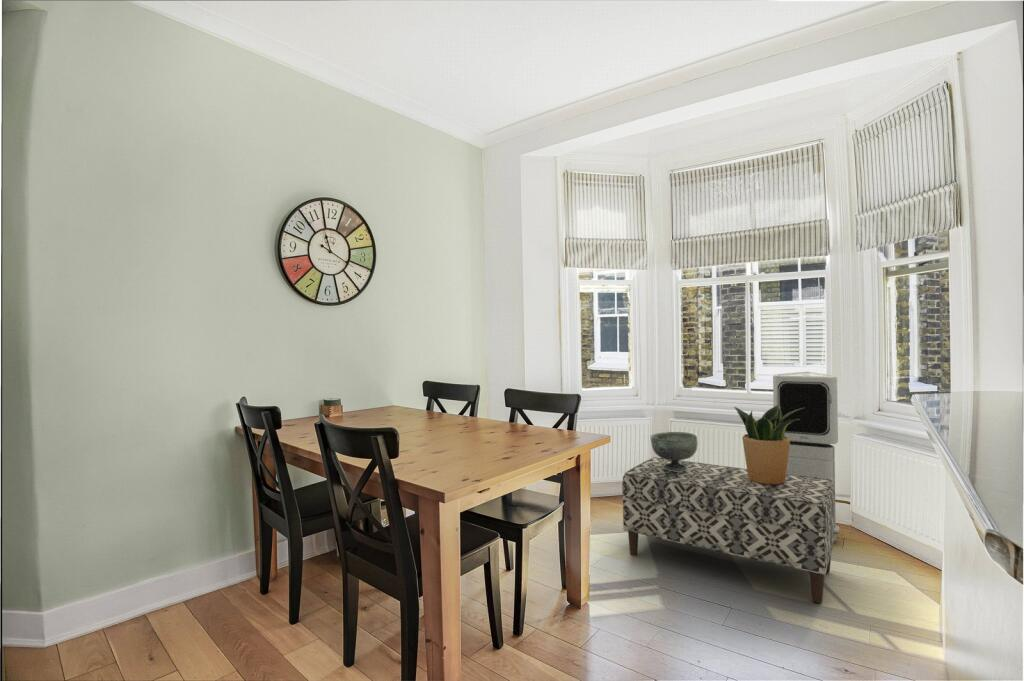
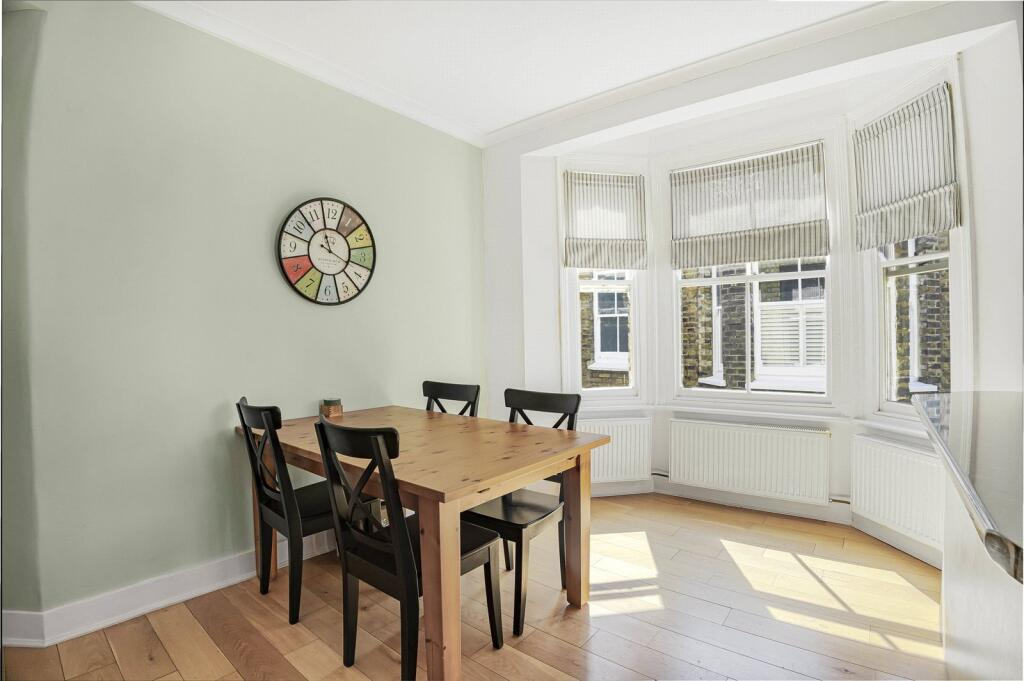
- bench (724, 519)
- potted plant (766, 441)
- decorative bowl (674, 451)
- air purifier (806, 452)
